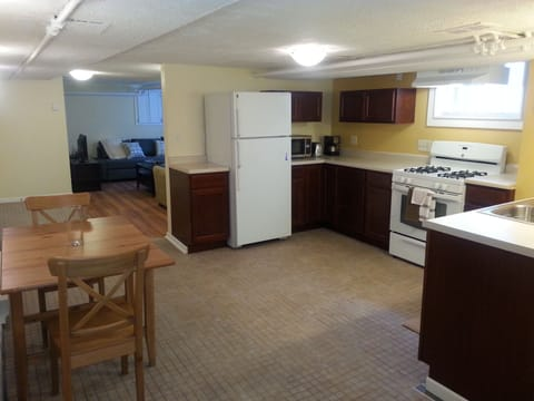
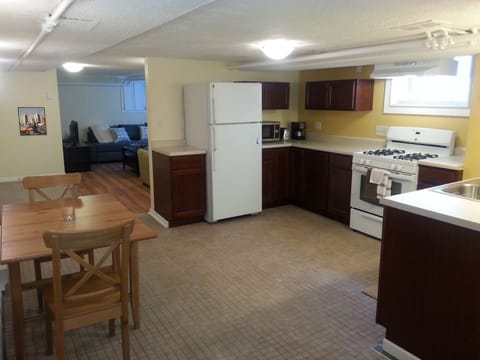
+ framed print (32, 121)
